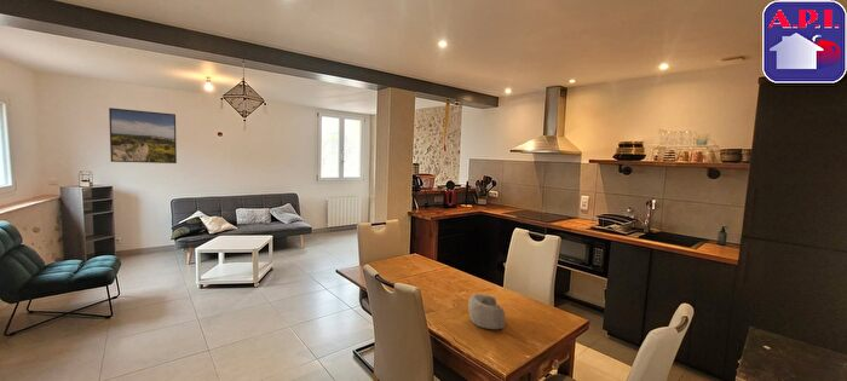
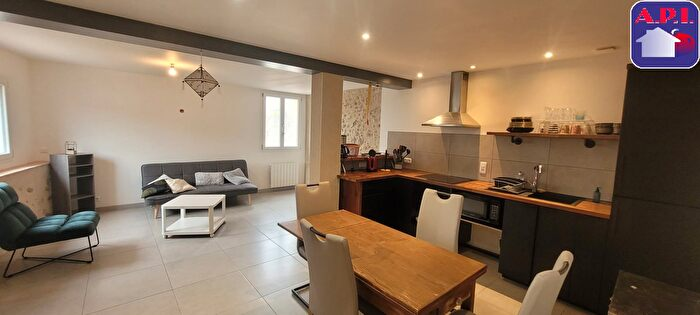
- decorative bowl (486, 310)
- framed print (144, 137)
